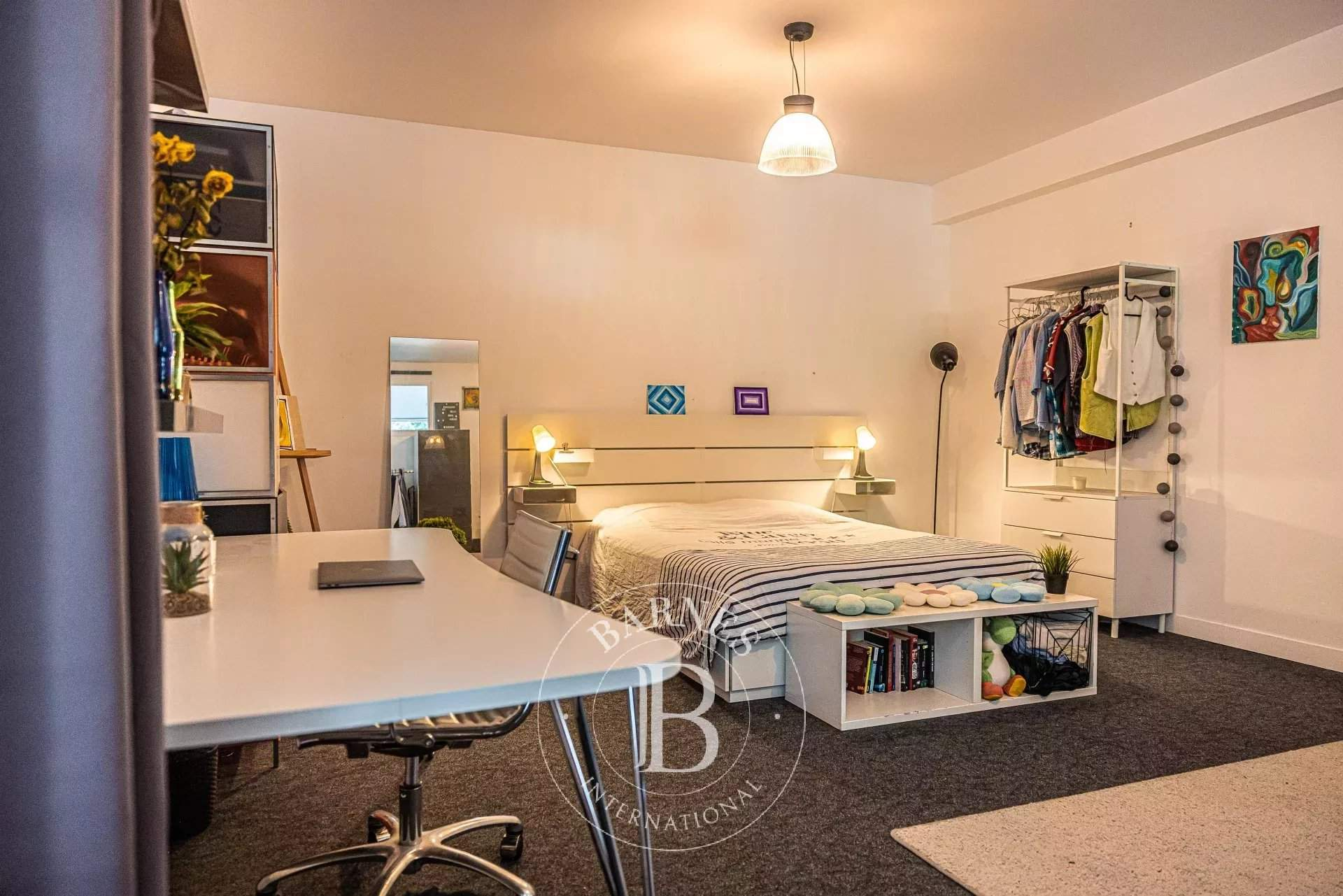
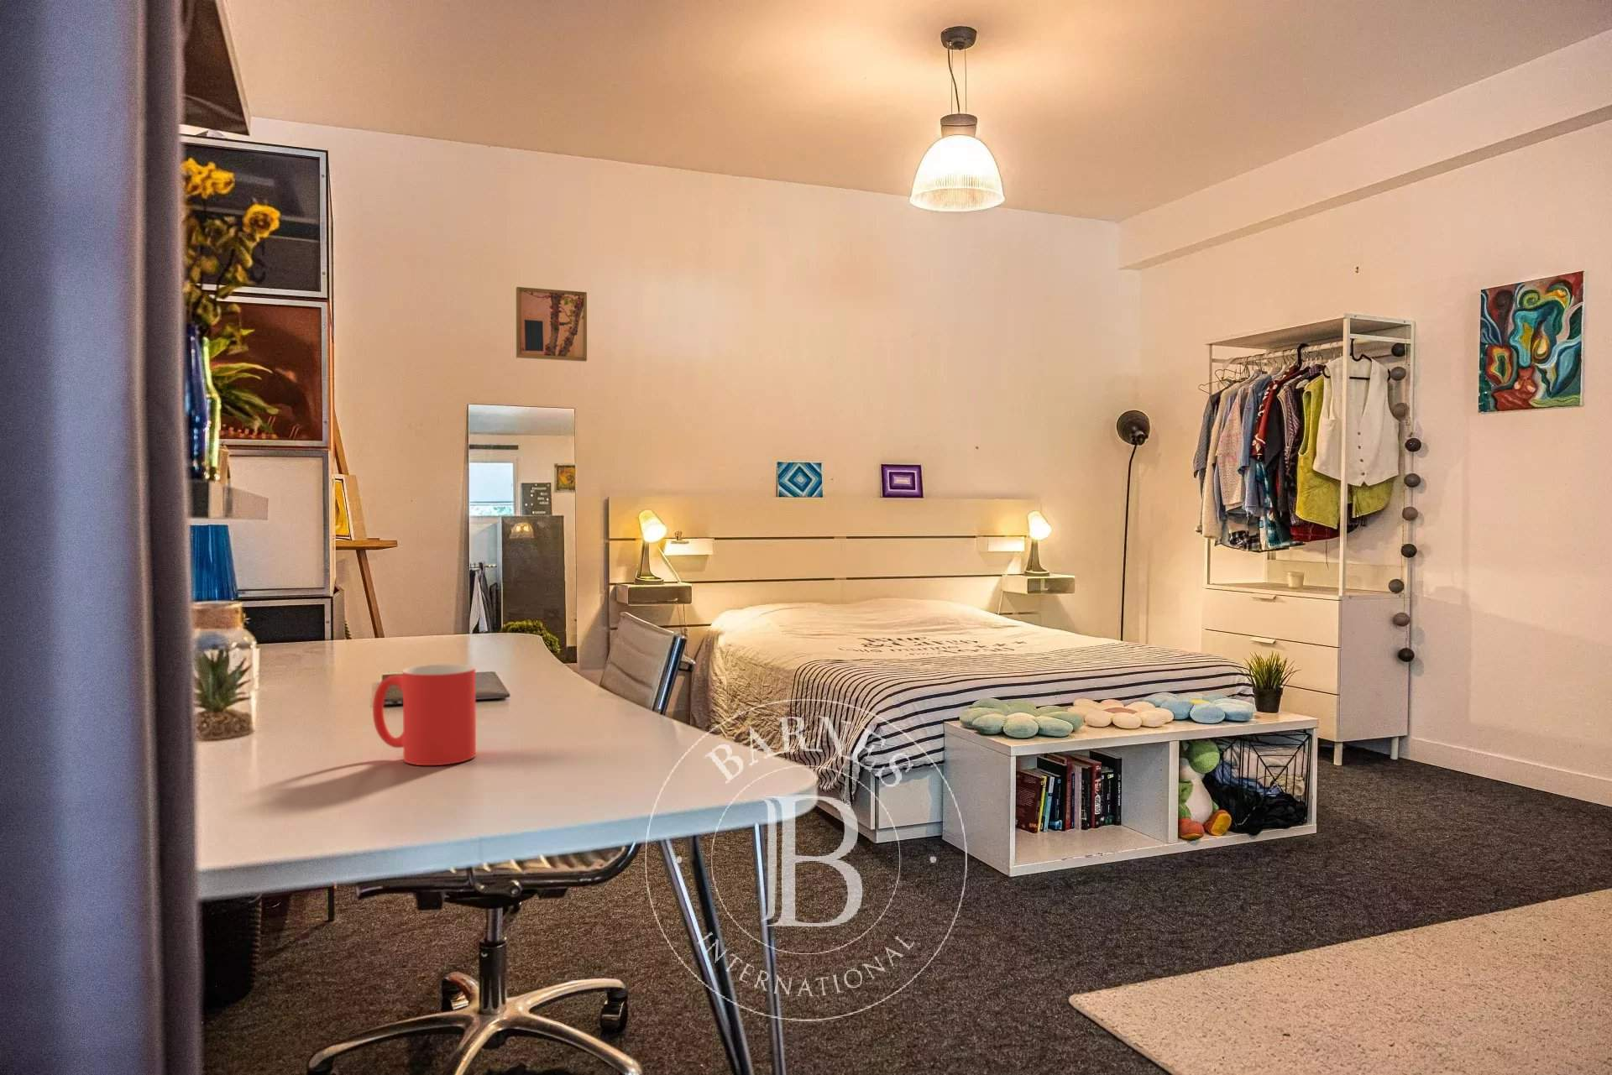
+ wall art (552, 325)
+ mug (423, 711)
